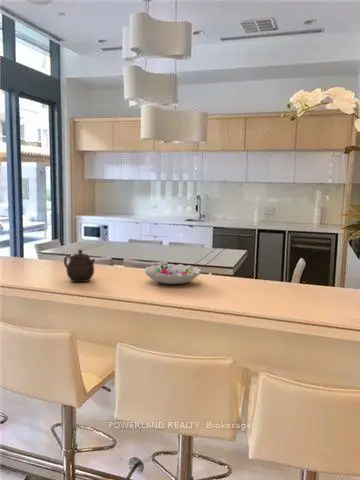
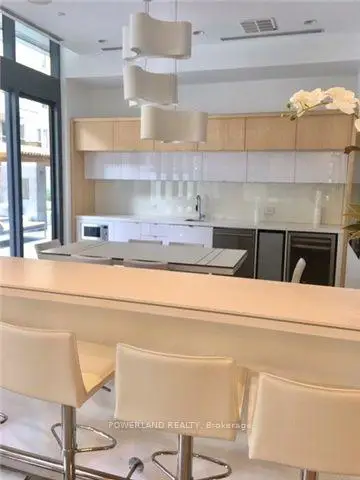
- decorative bowl (172, 275)
- teapot (79, 264)
